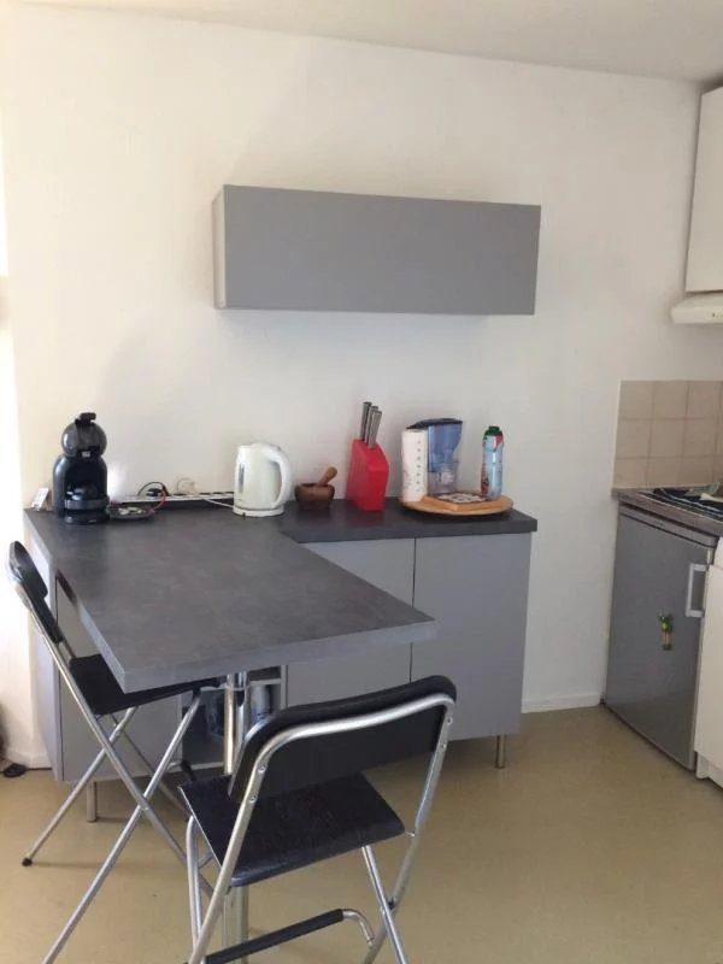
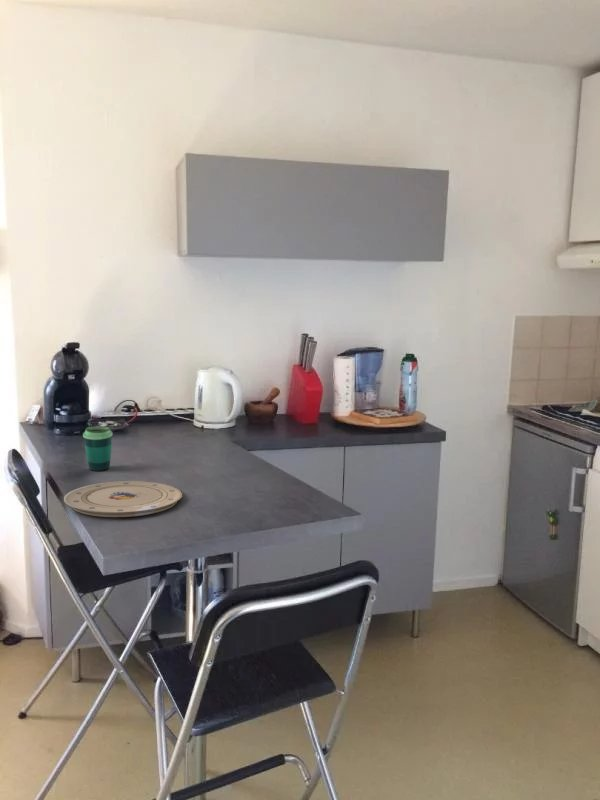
+ plate (124, 498)
+ cup (98, 448)
